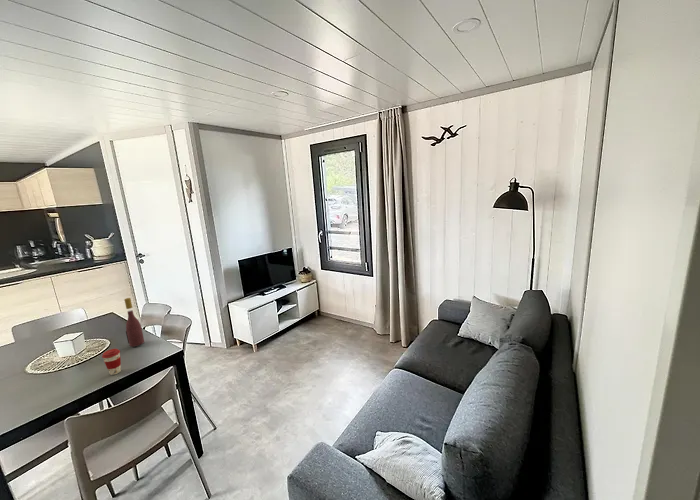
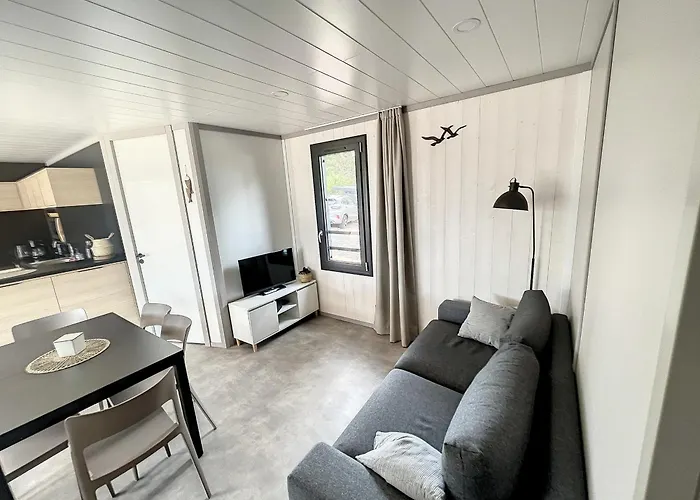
- coffee cup (113, 362)
- wine bottle (132, 322)
